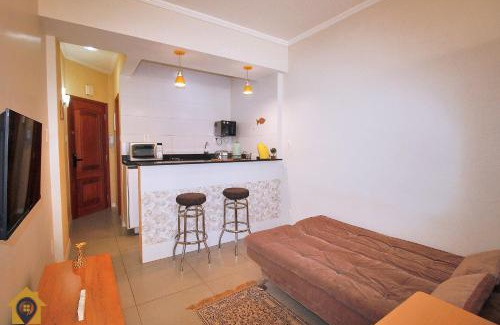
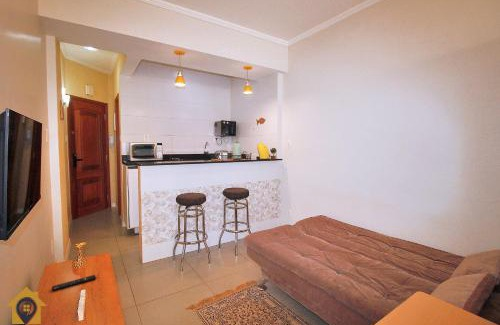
+ remote control (74, 282)
